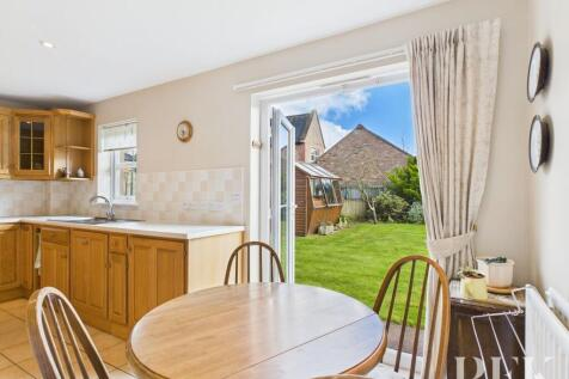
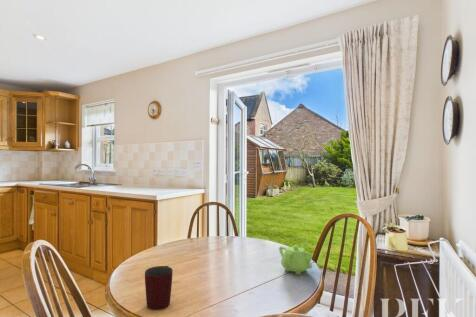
+ mug (160, 285)
+ teapot (295, 257)
